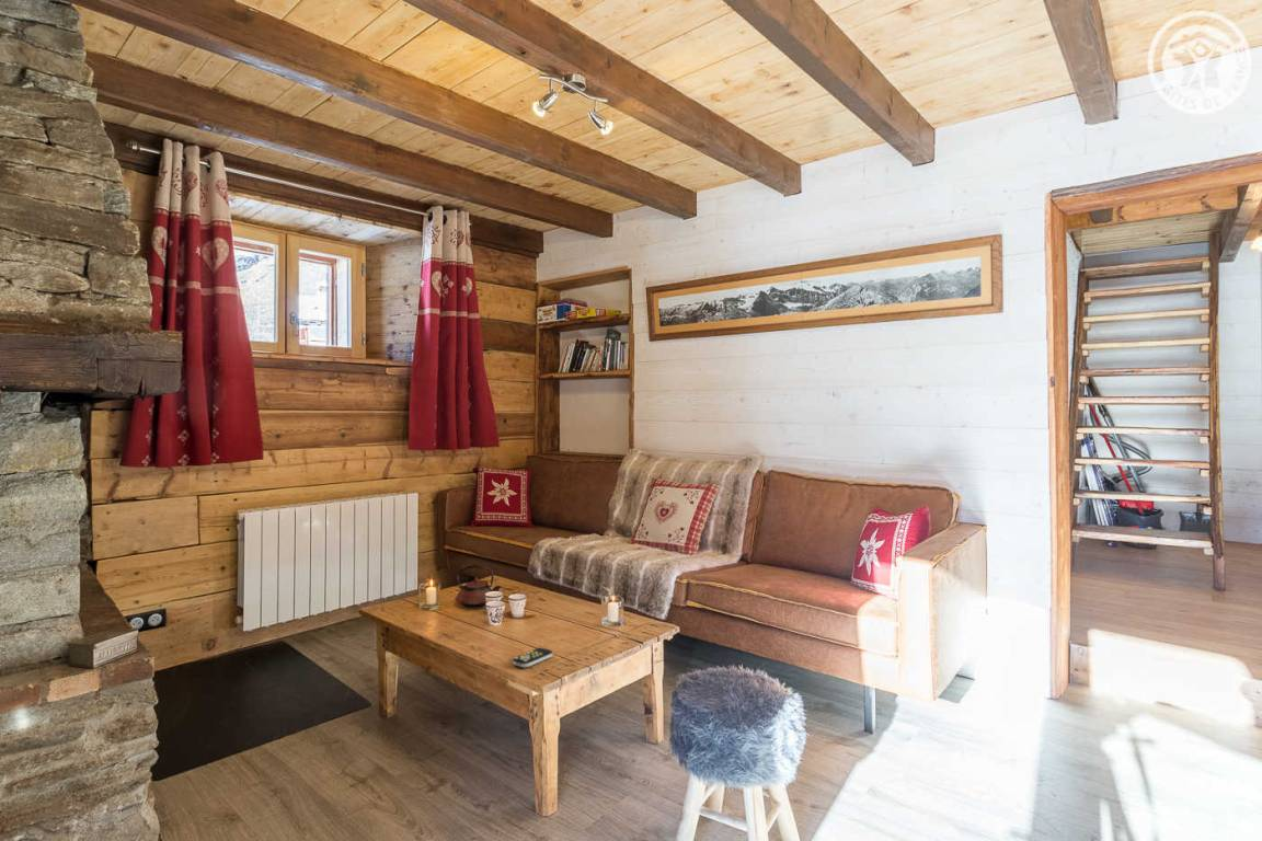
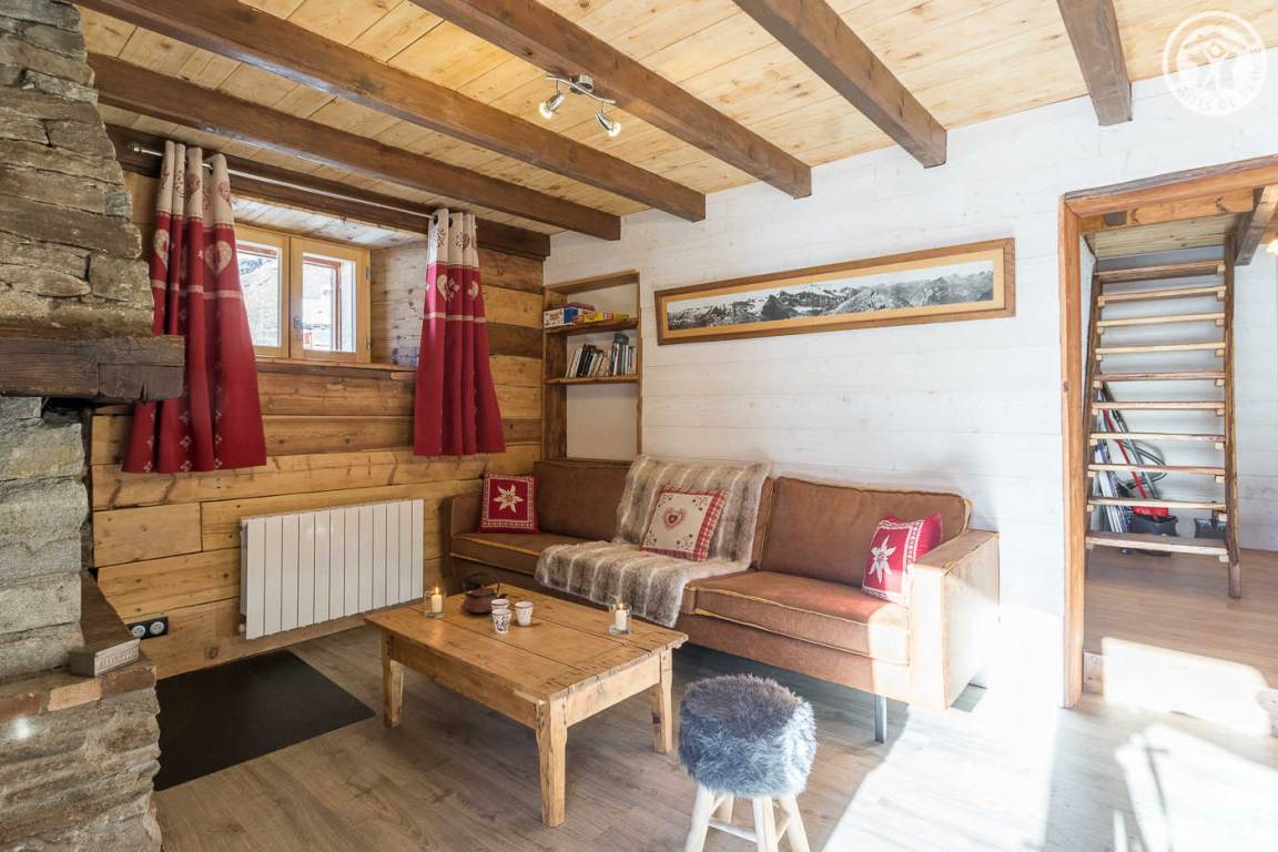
- remote control (532, 657)
